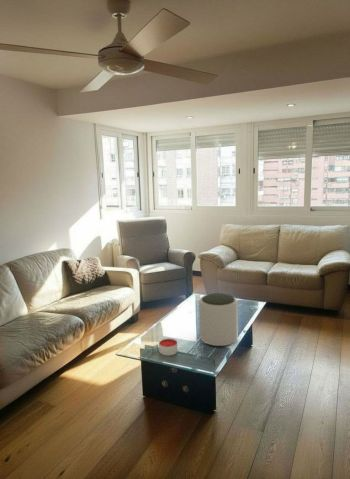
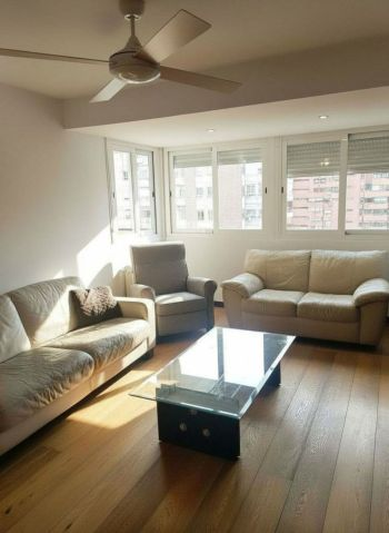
- plant pot (218, 318)
- candle (168, 346)
